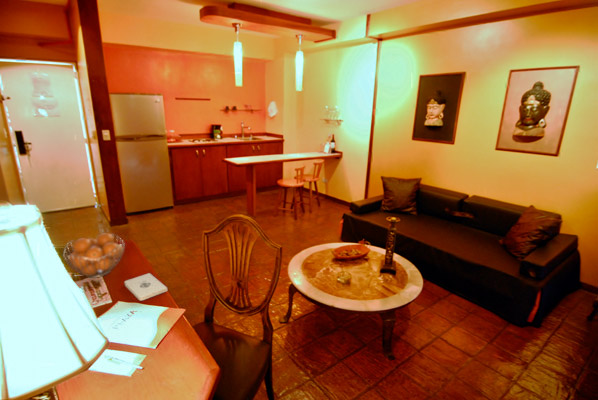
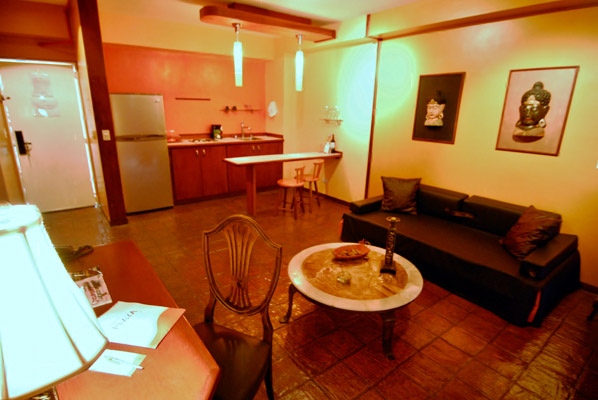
- fruit basket (95, 254)
- notepad (145, 286)
